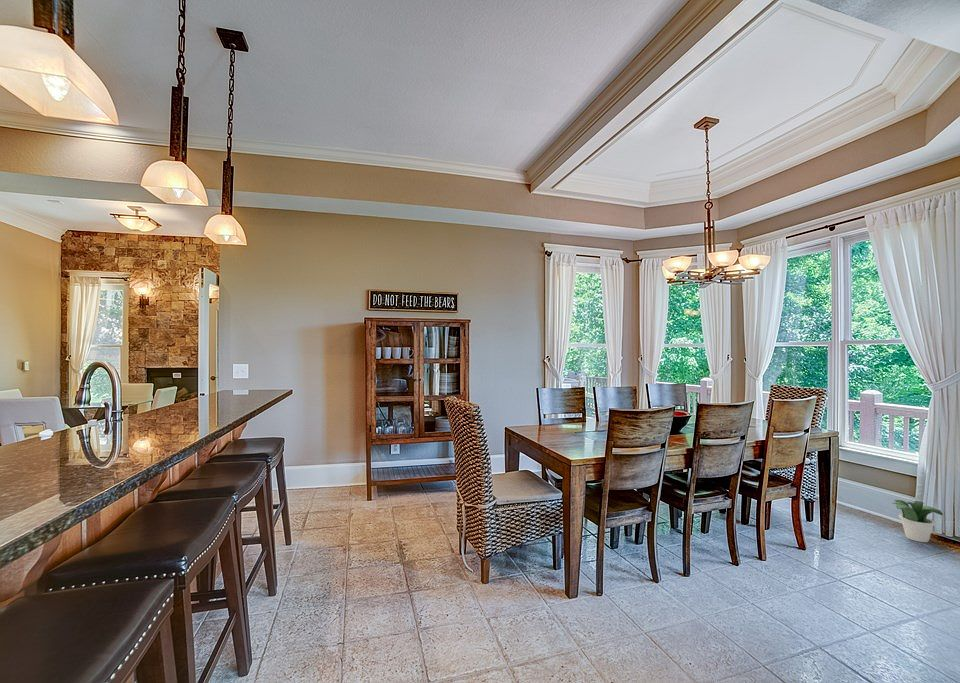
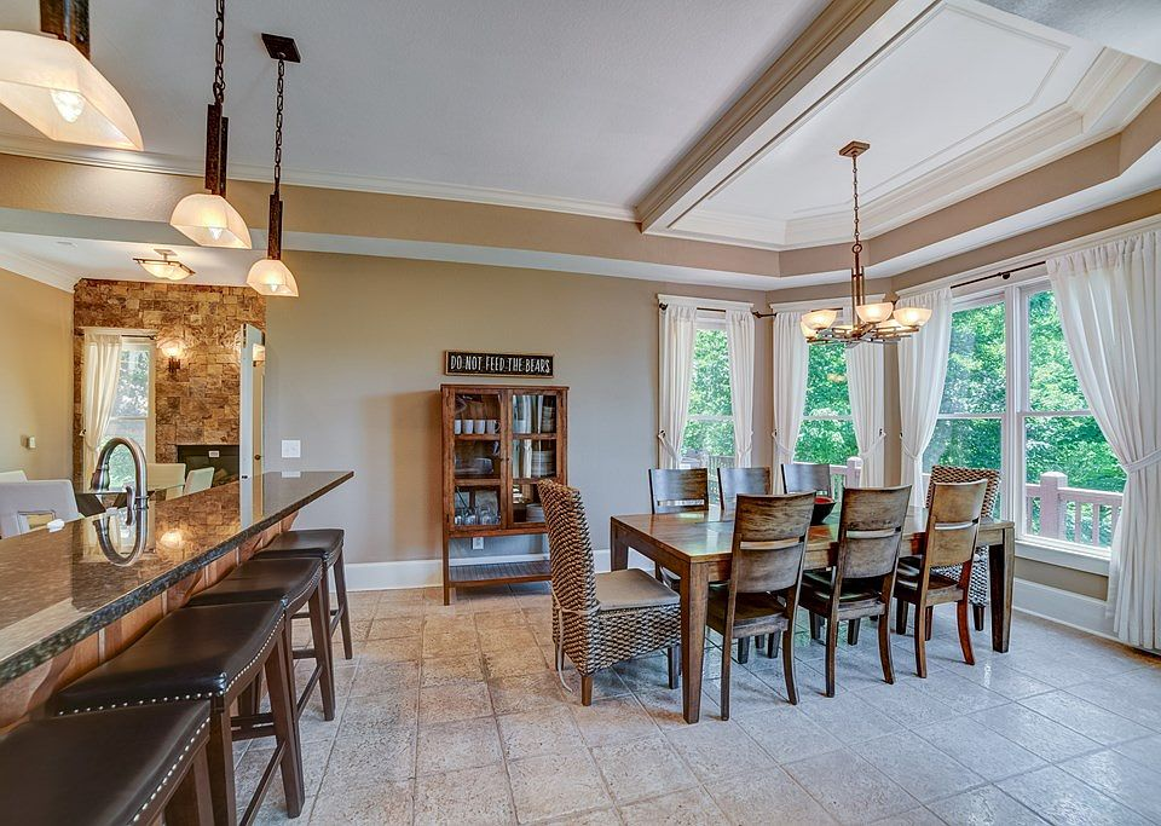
- potted plant (915, 521)
